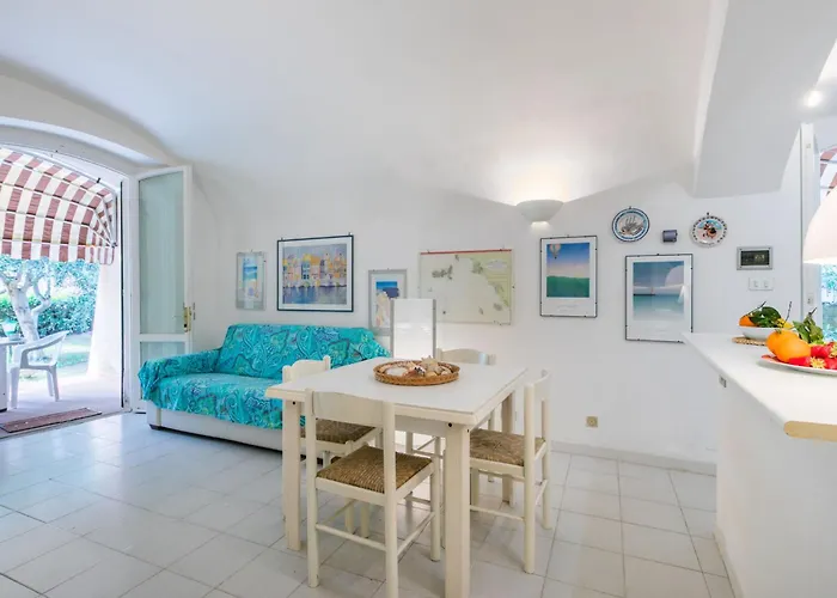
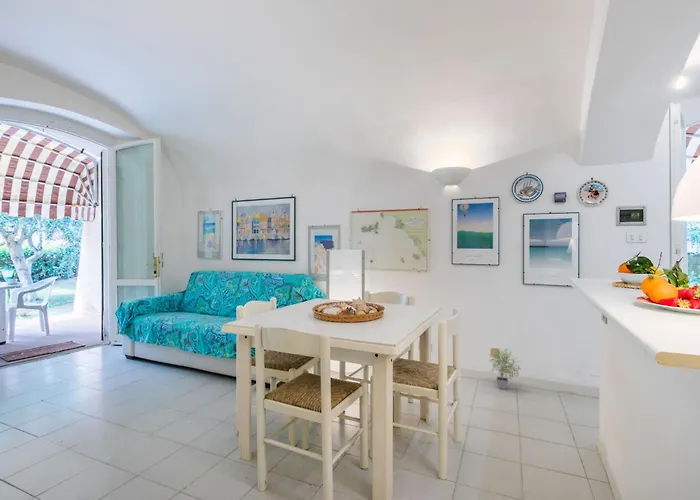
+ potted plant (504, 366)
